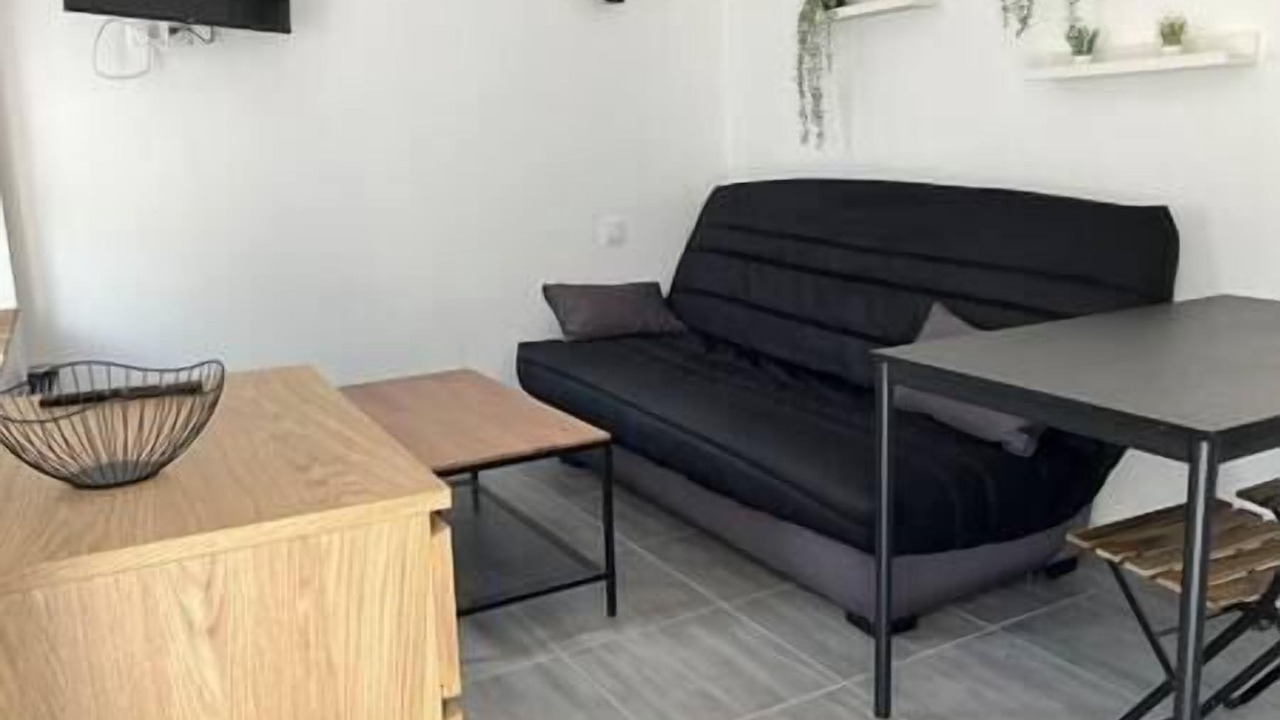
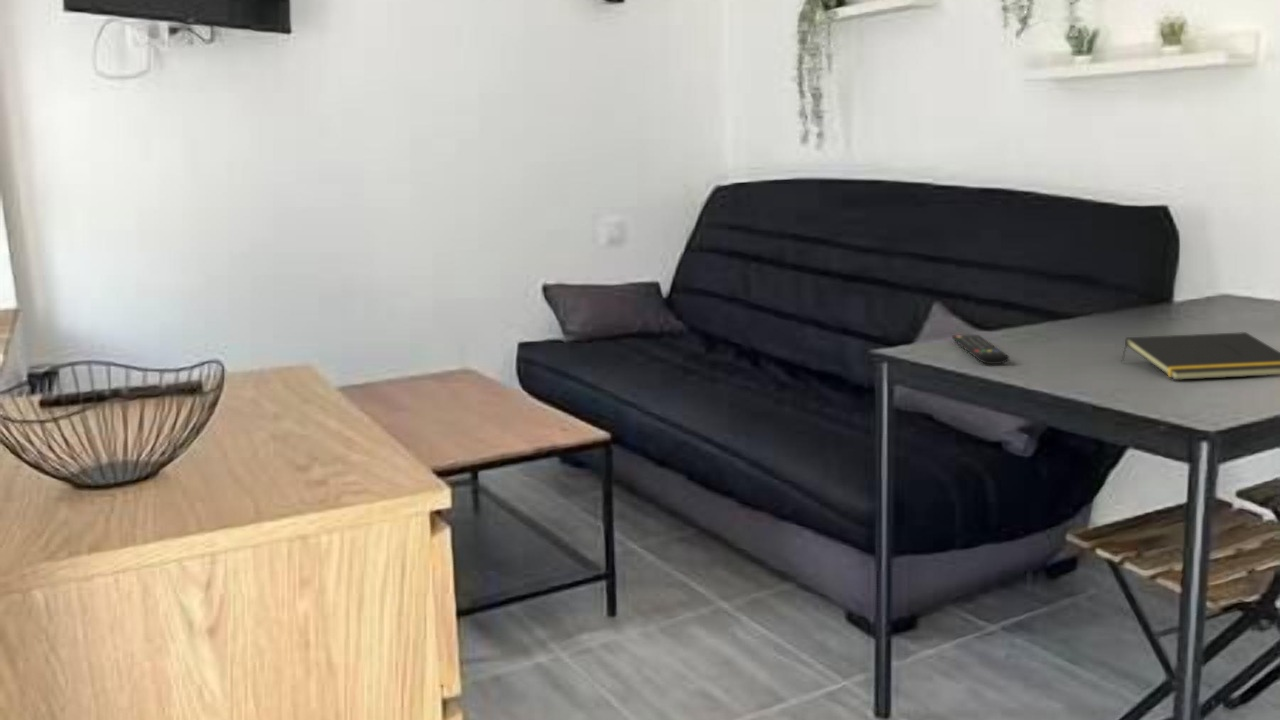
+ remote control (978, 348)
+ notepad (1211, 355)
